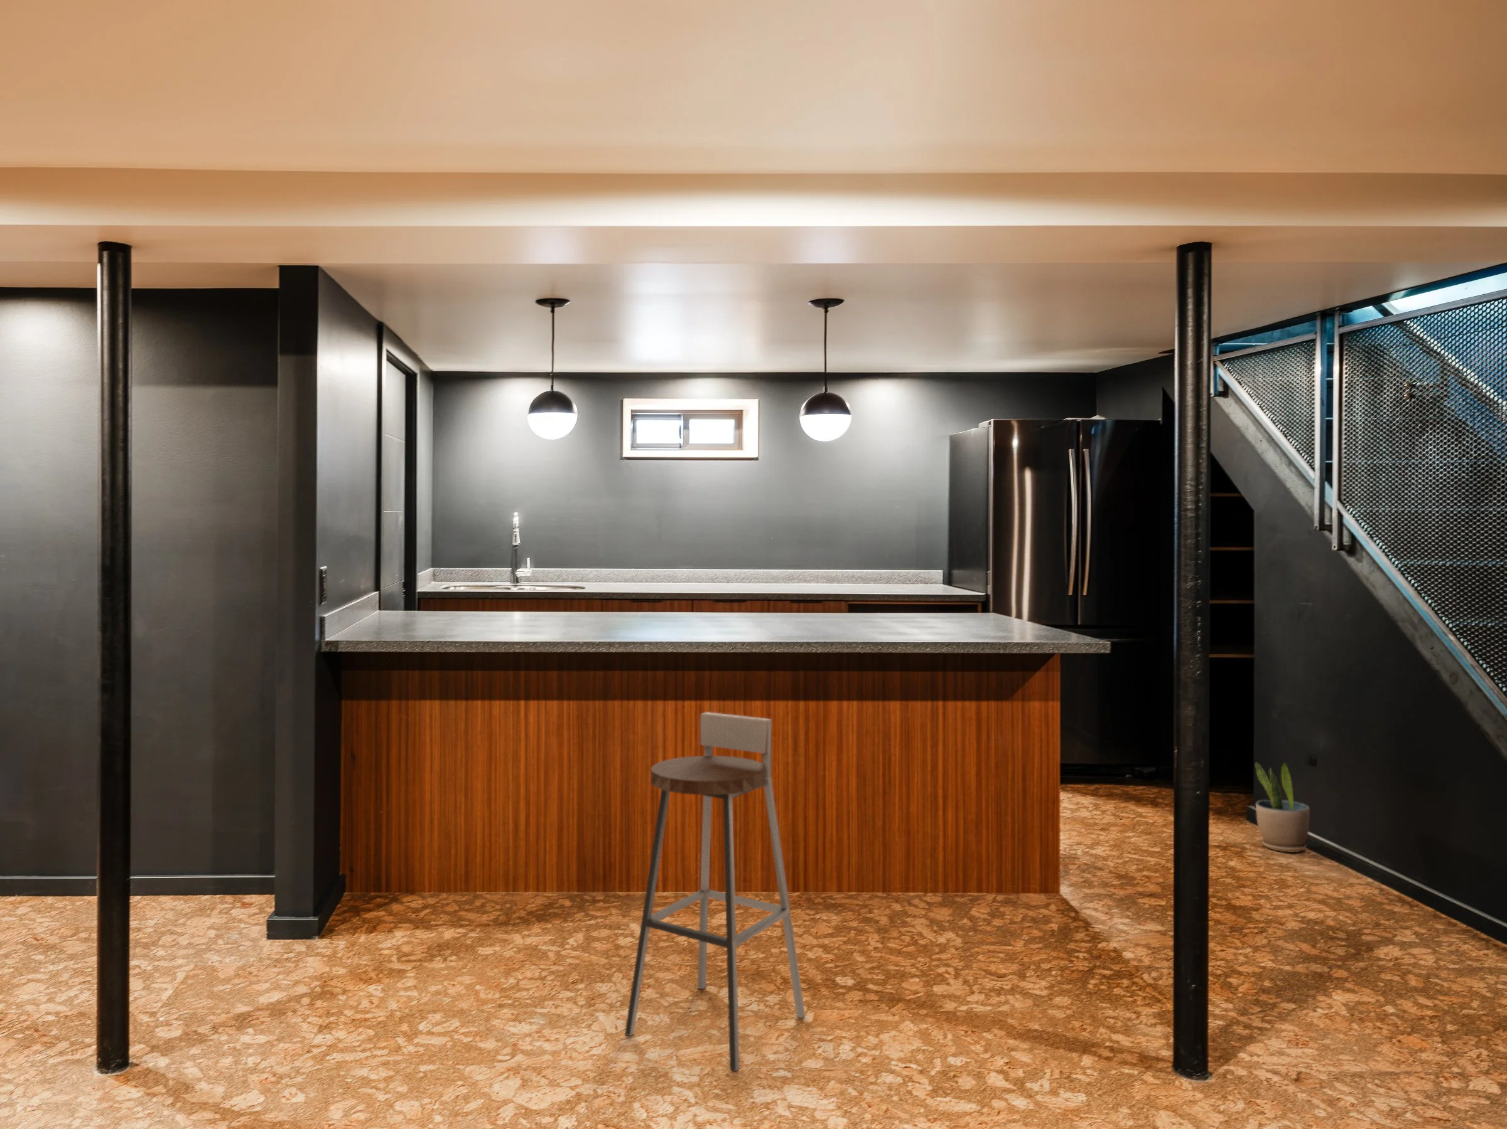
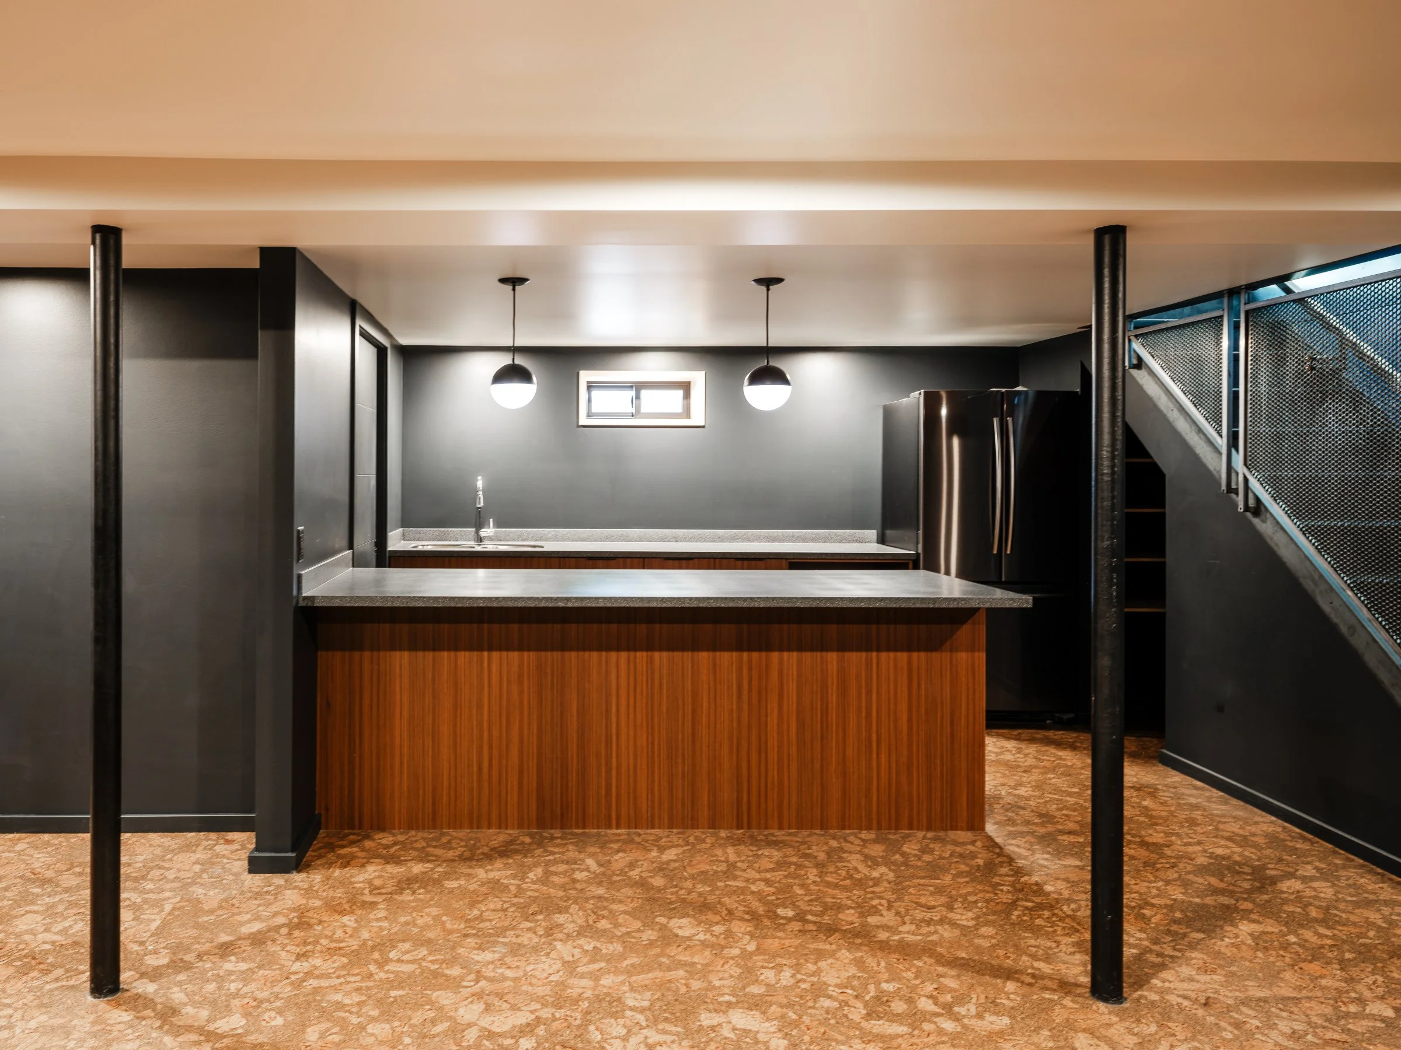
- bar stool (725, 873)
- potted plant (1283, 803)
